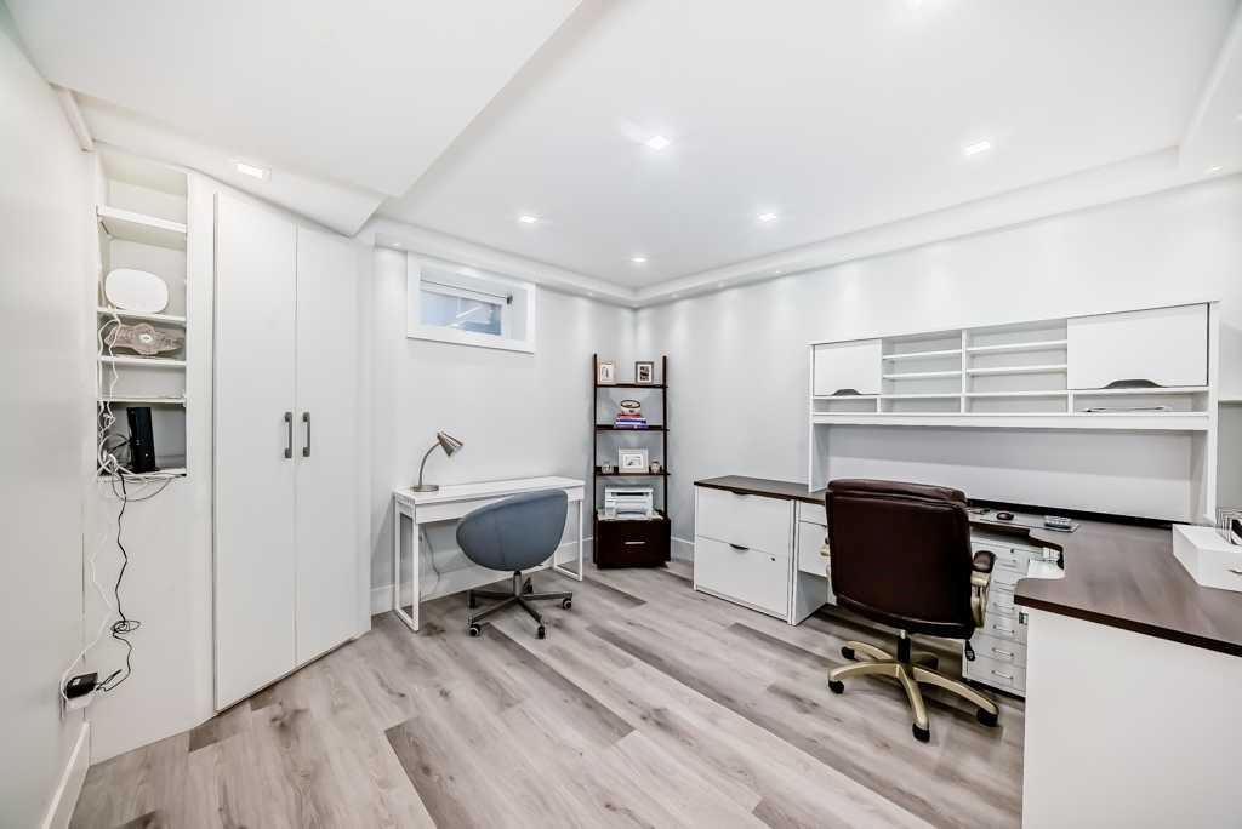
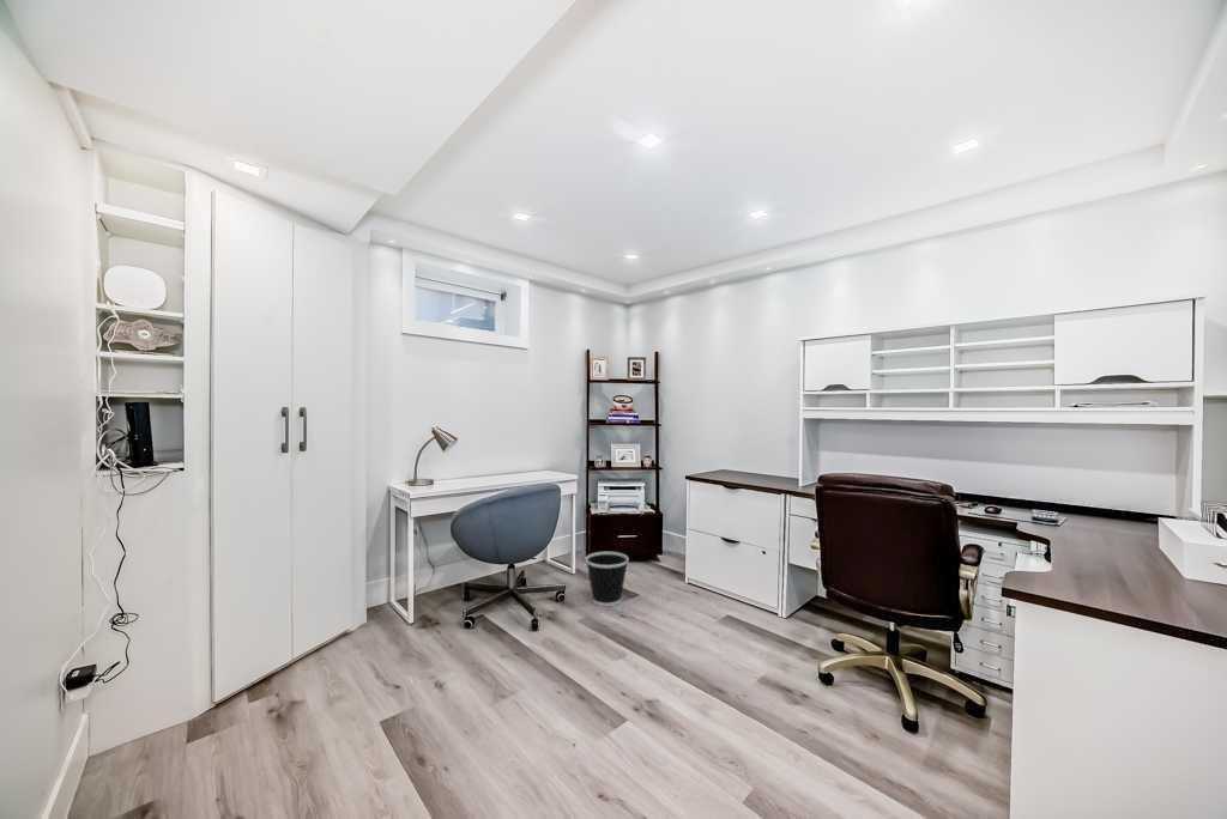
+ wastebasket (606, 578)
